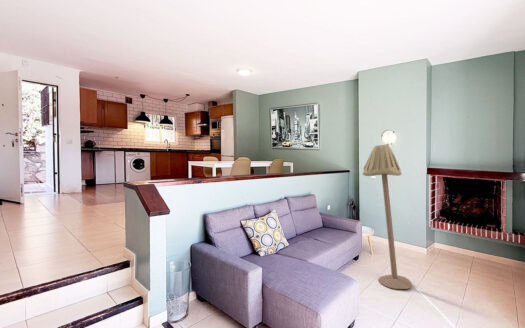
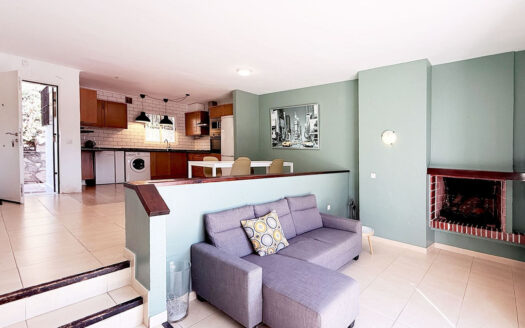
- floor lamp (386, 212)
